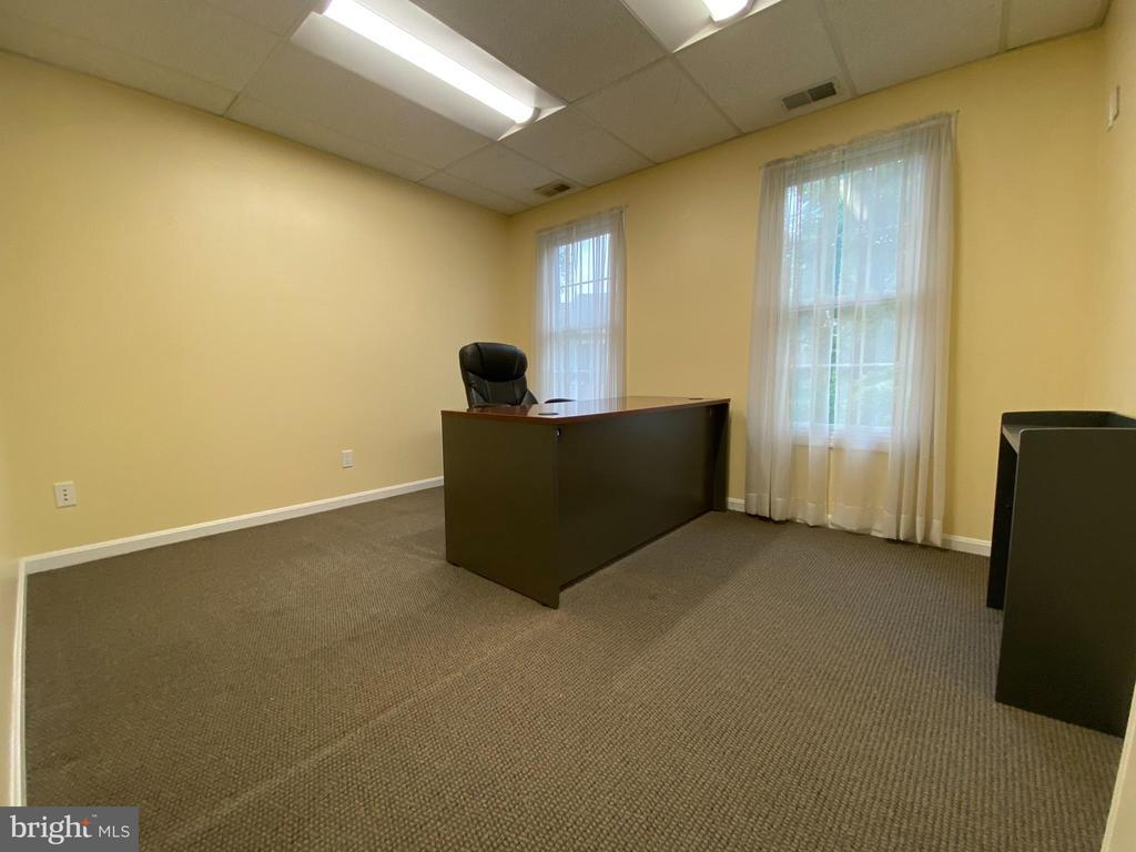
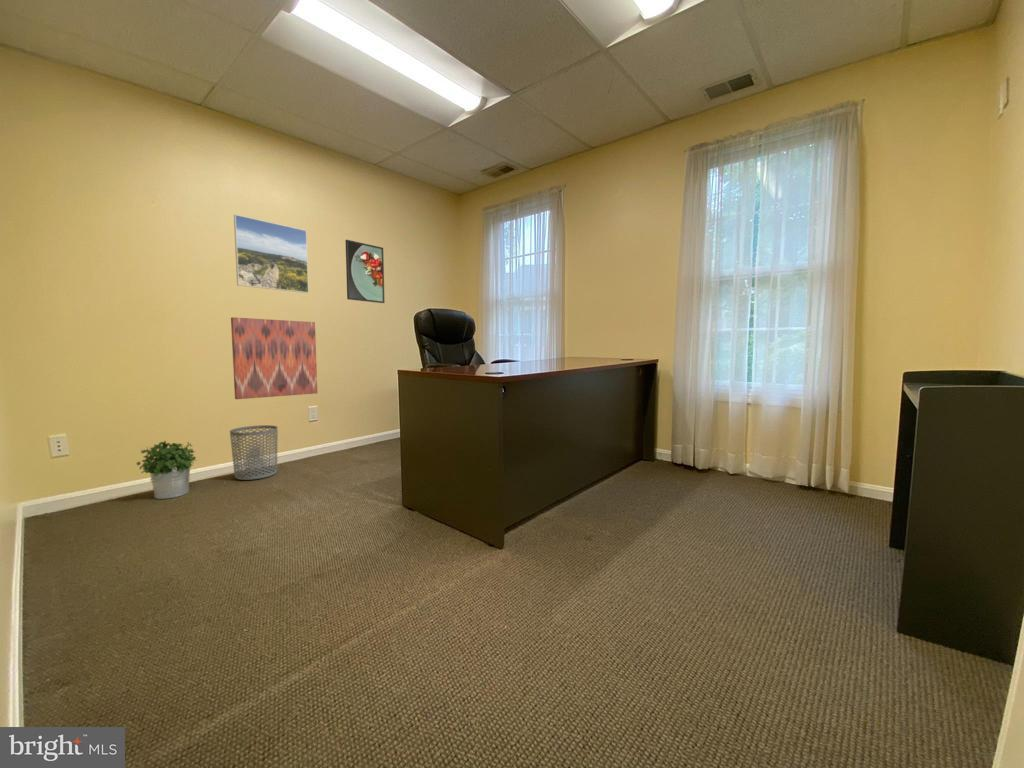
+ wall art (277, 358)
+ waste bin (255, 452)
+ potted plant (167, 468)
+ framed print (365, 272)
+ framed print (273, 256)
